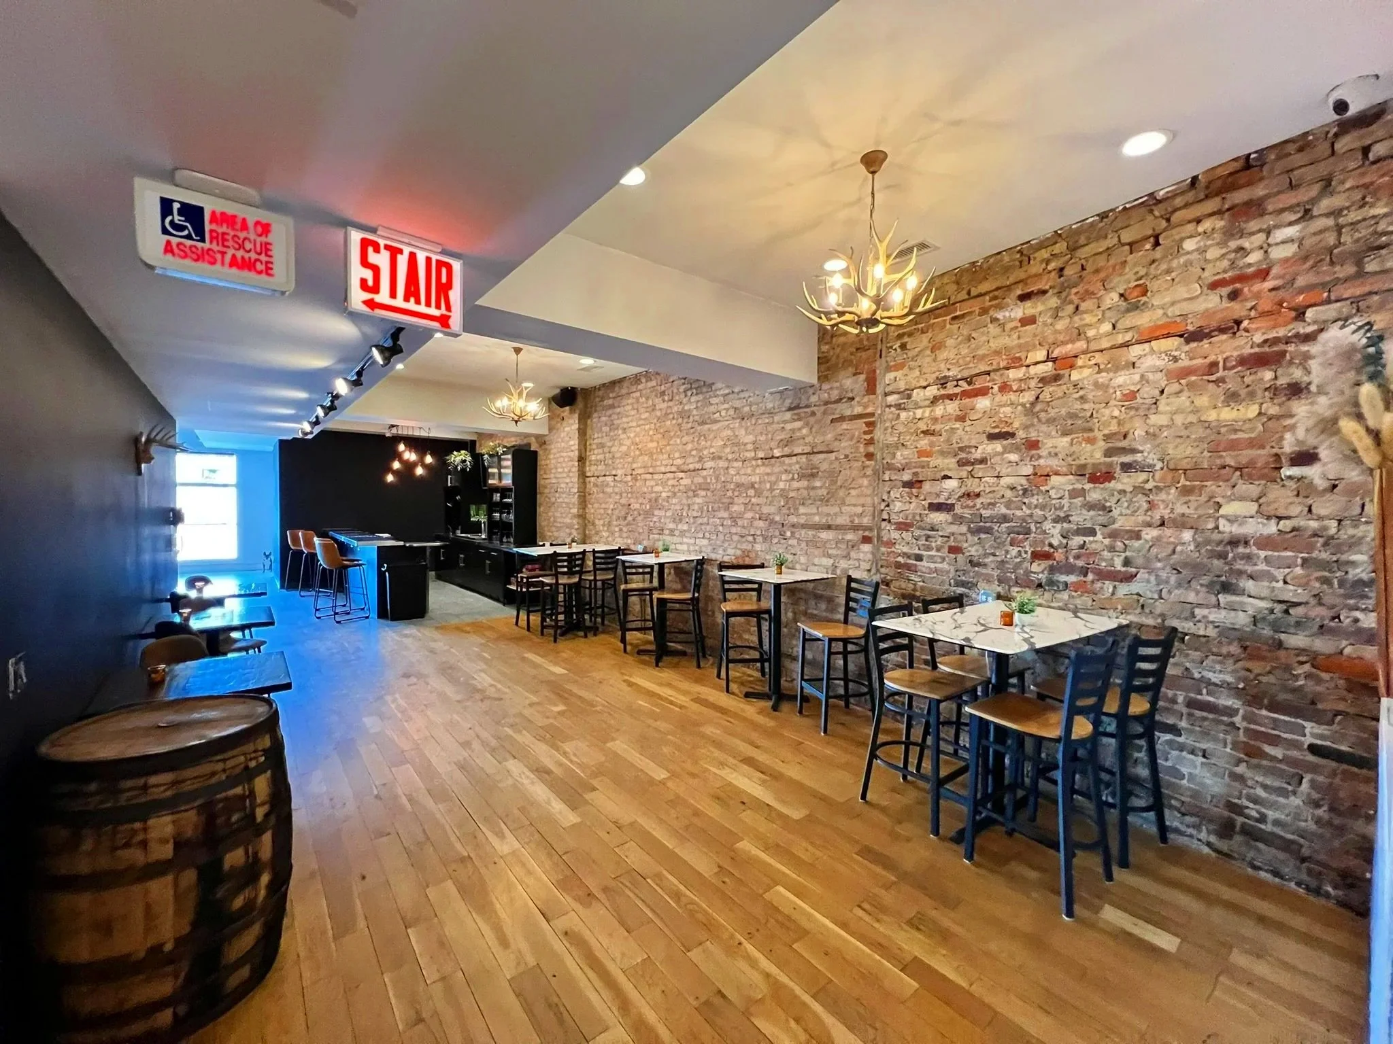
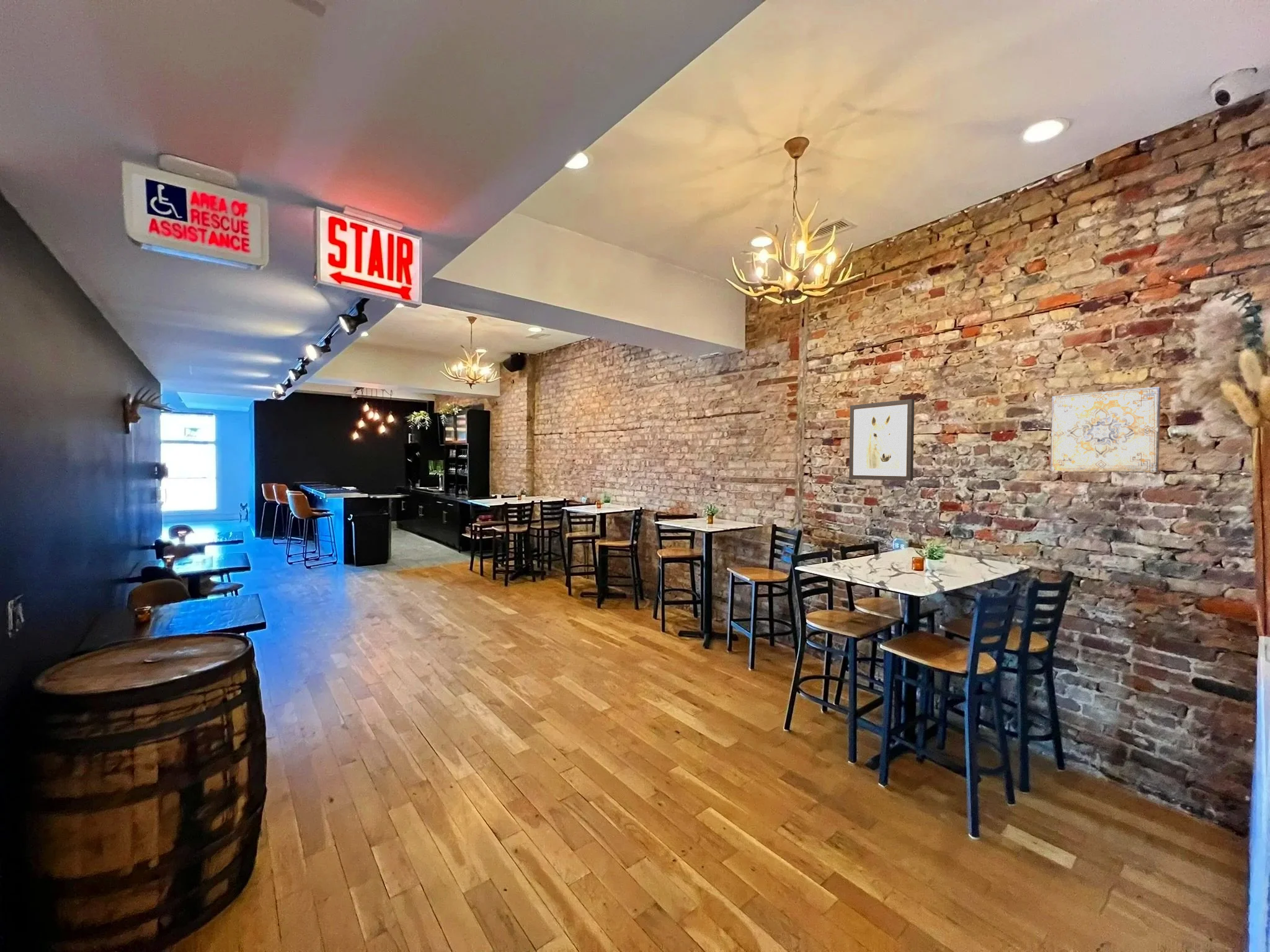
+ wall art (880, 441)
+ wall art (1102, 431)
